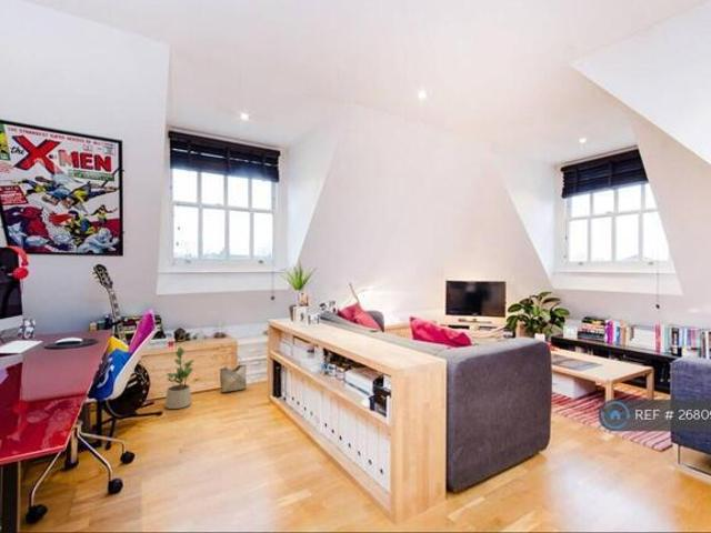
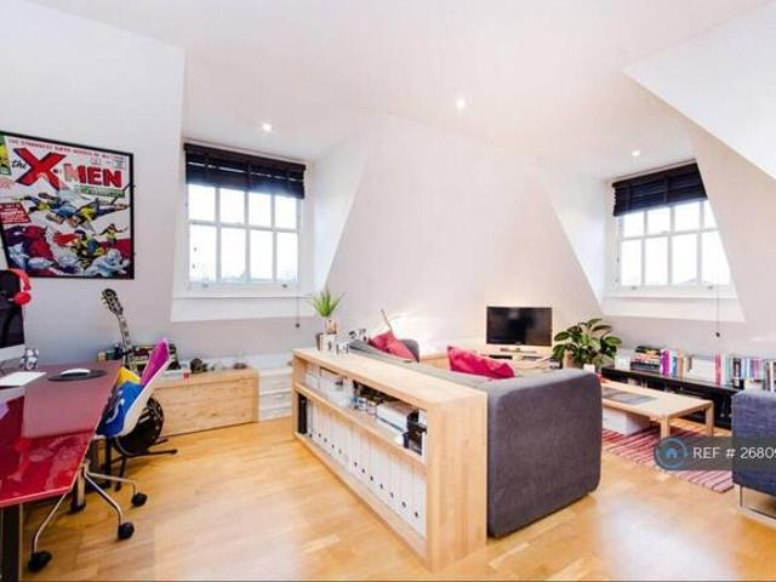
- potted plant (180, 374)
- woven basket (233, 371)
